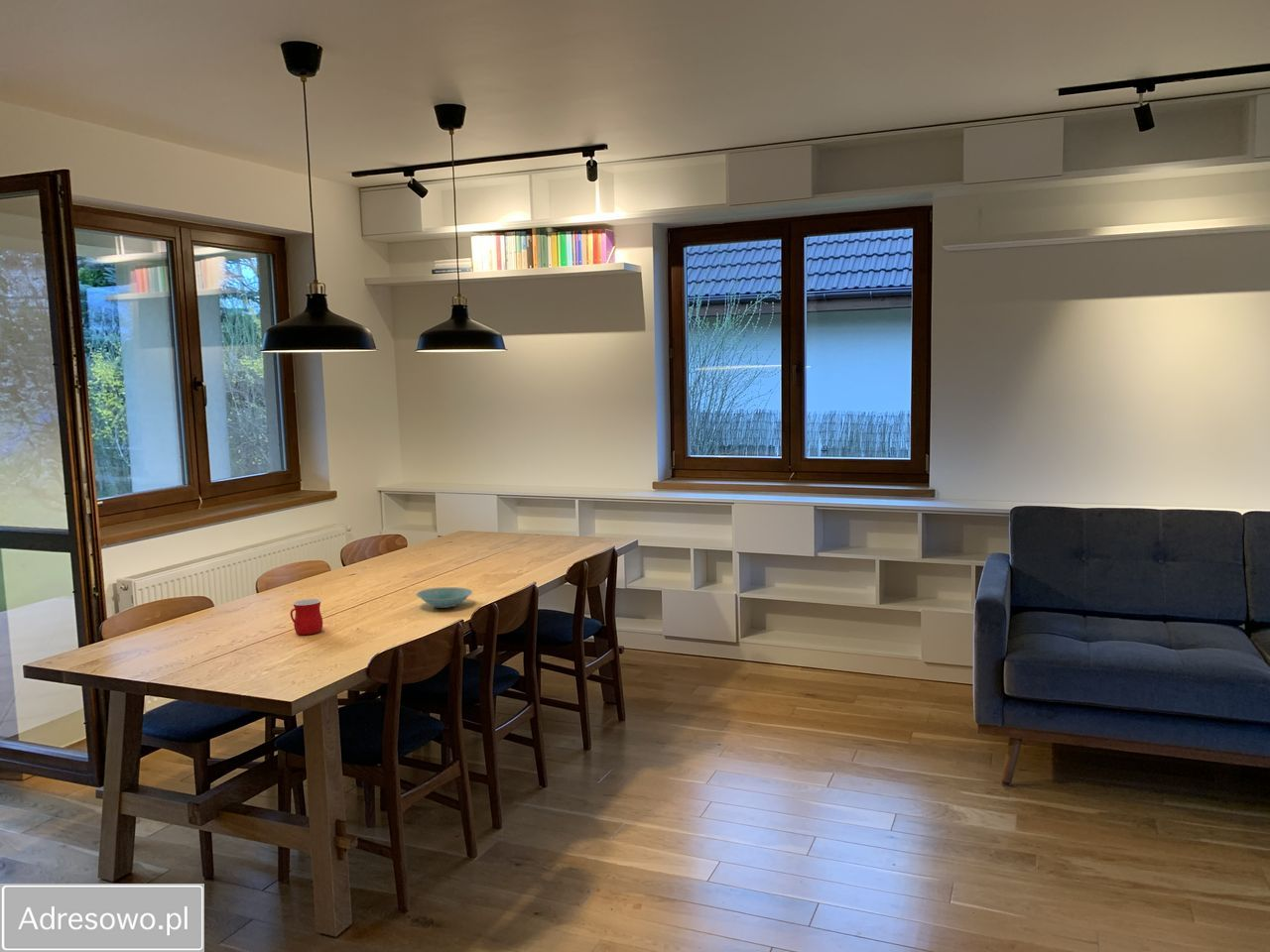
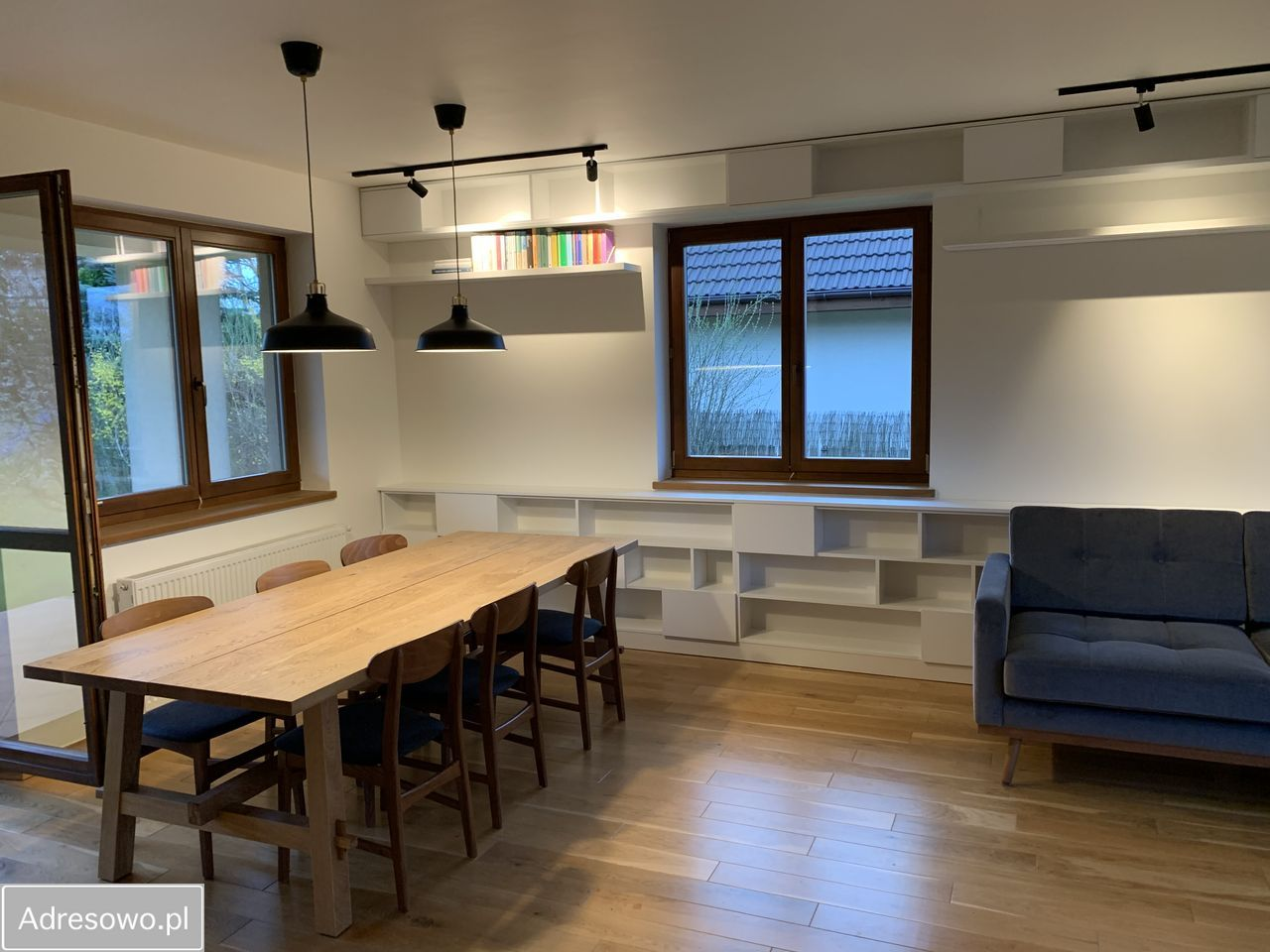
- bowl (444, 598)
- mug (305, 617)
